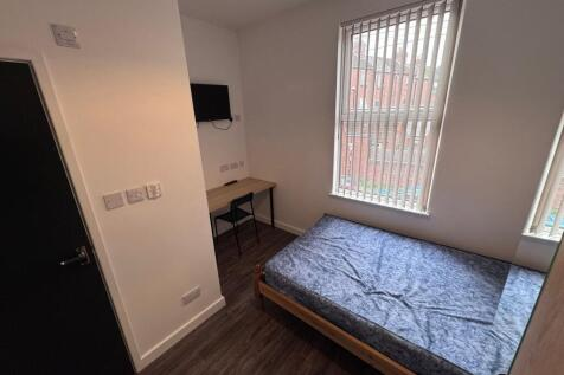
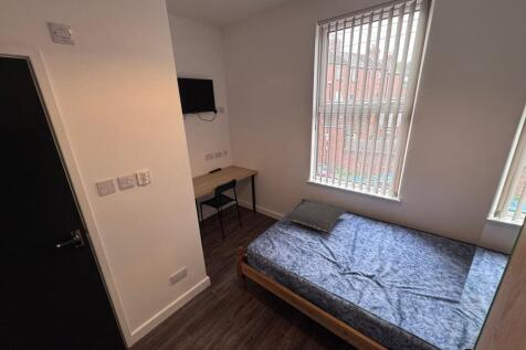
+ pillow (315, 214)
